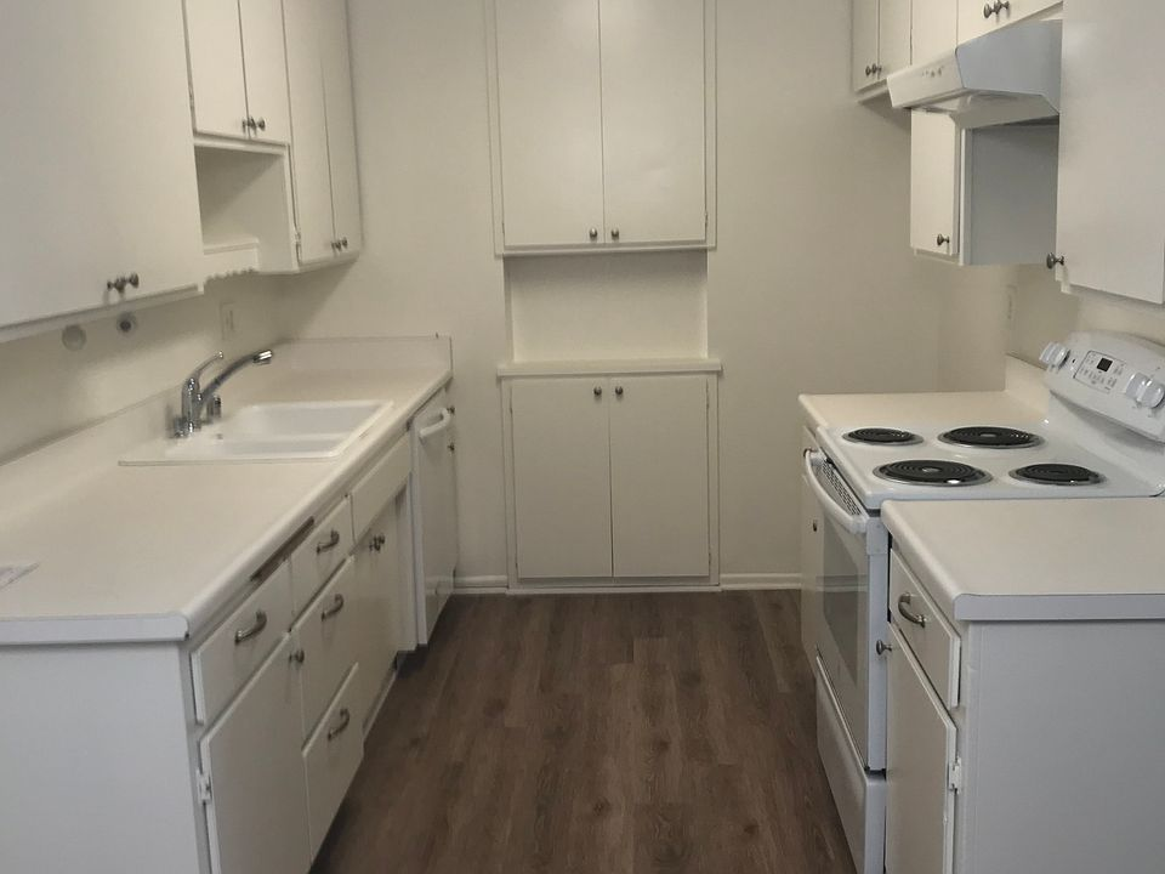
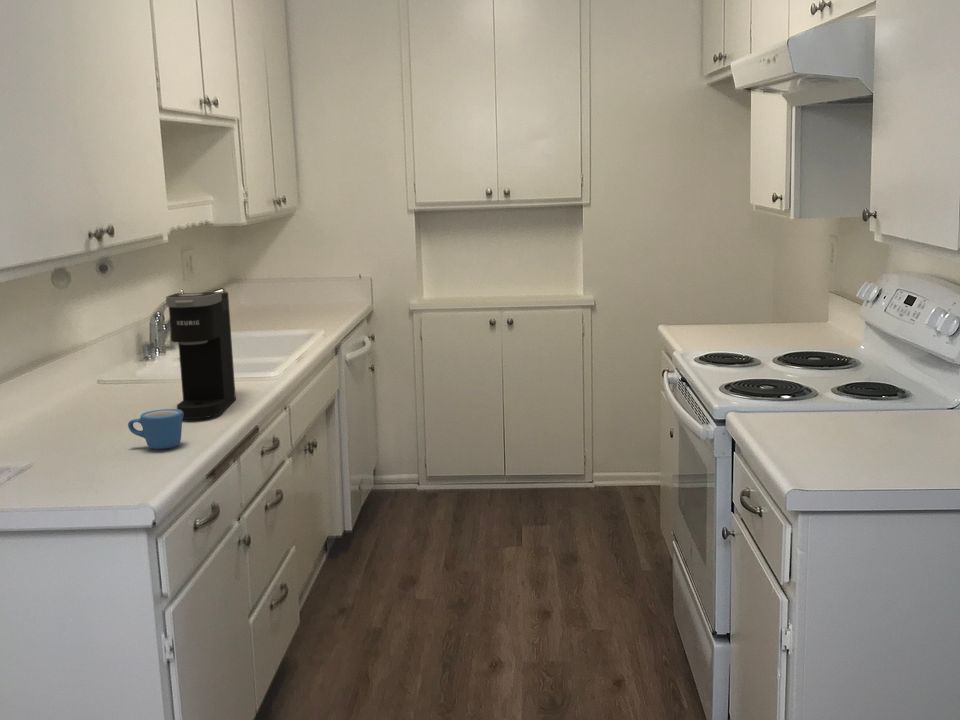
+ coffee maker (203, 350)
+ mug (156, 430)
